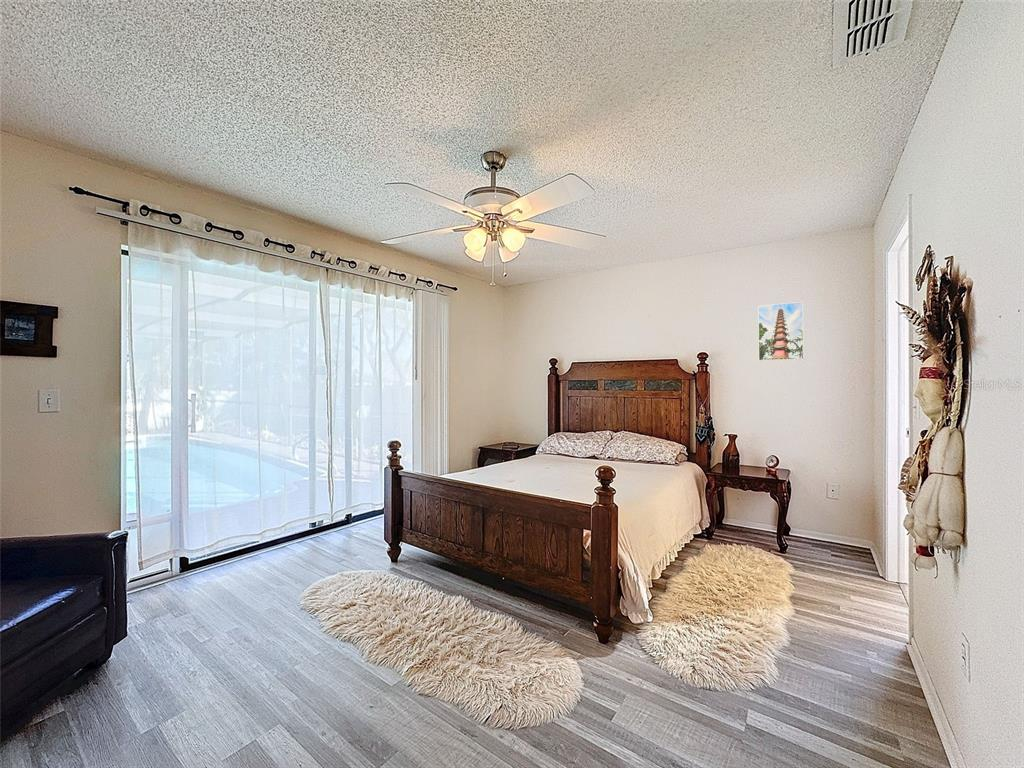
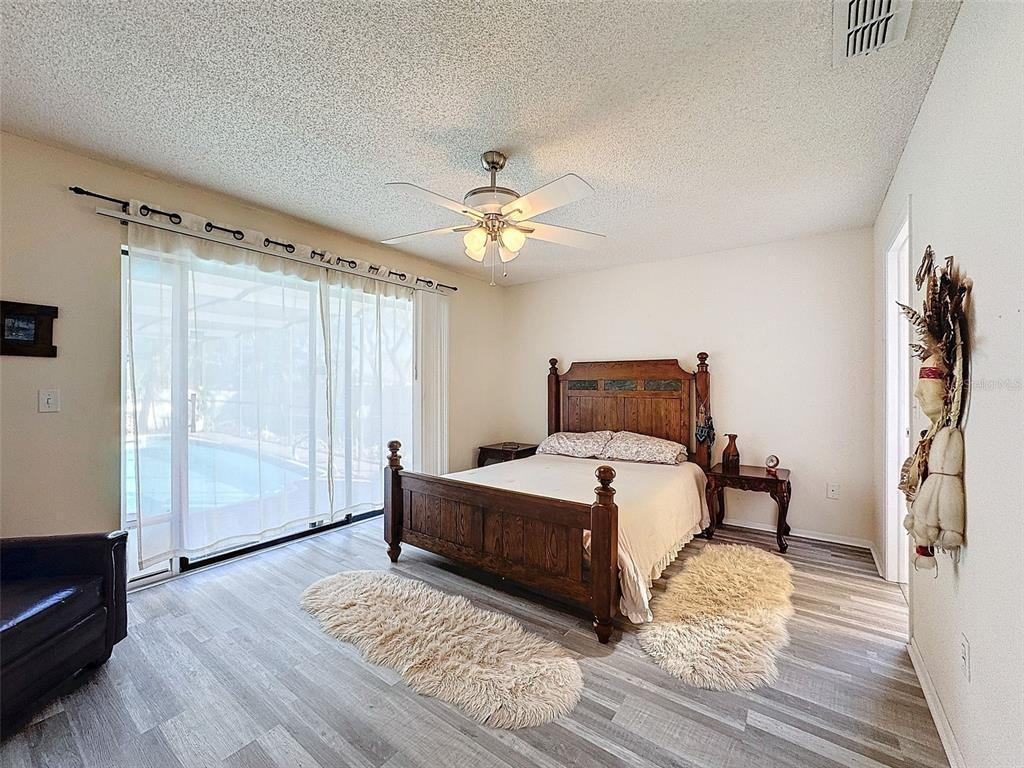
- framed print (780, 331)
